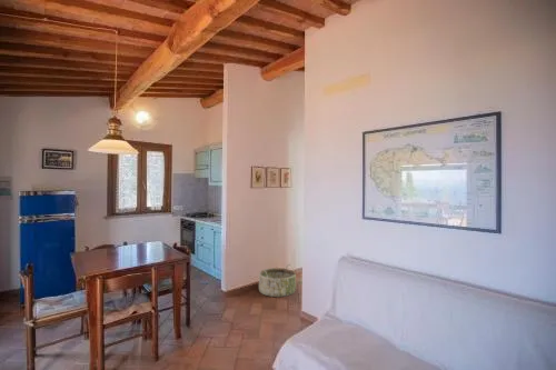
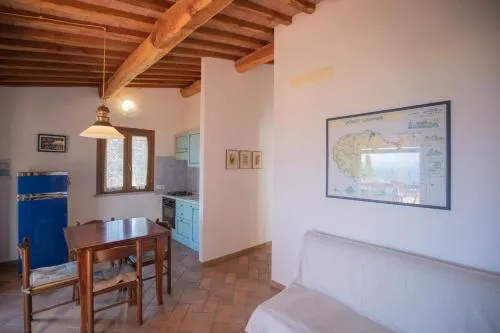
- basket (277, 278)
